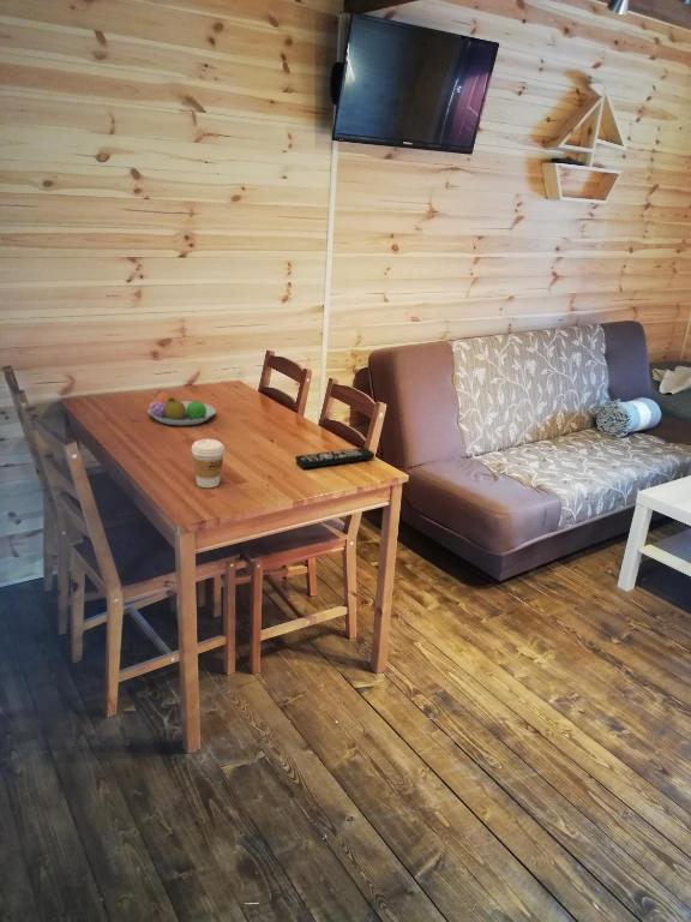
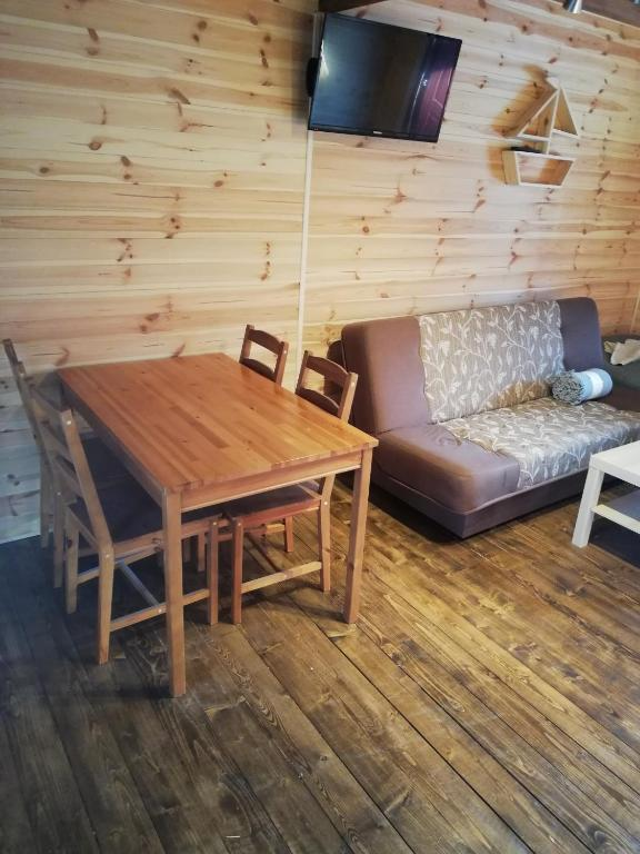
- coffee cup (208, 463)
- fruit bowl (182, 405)
- remote control (335, 457)
